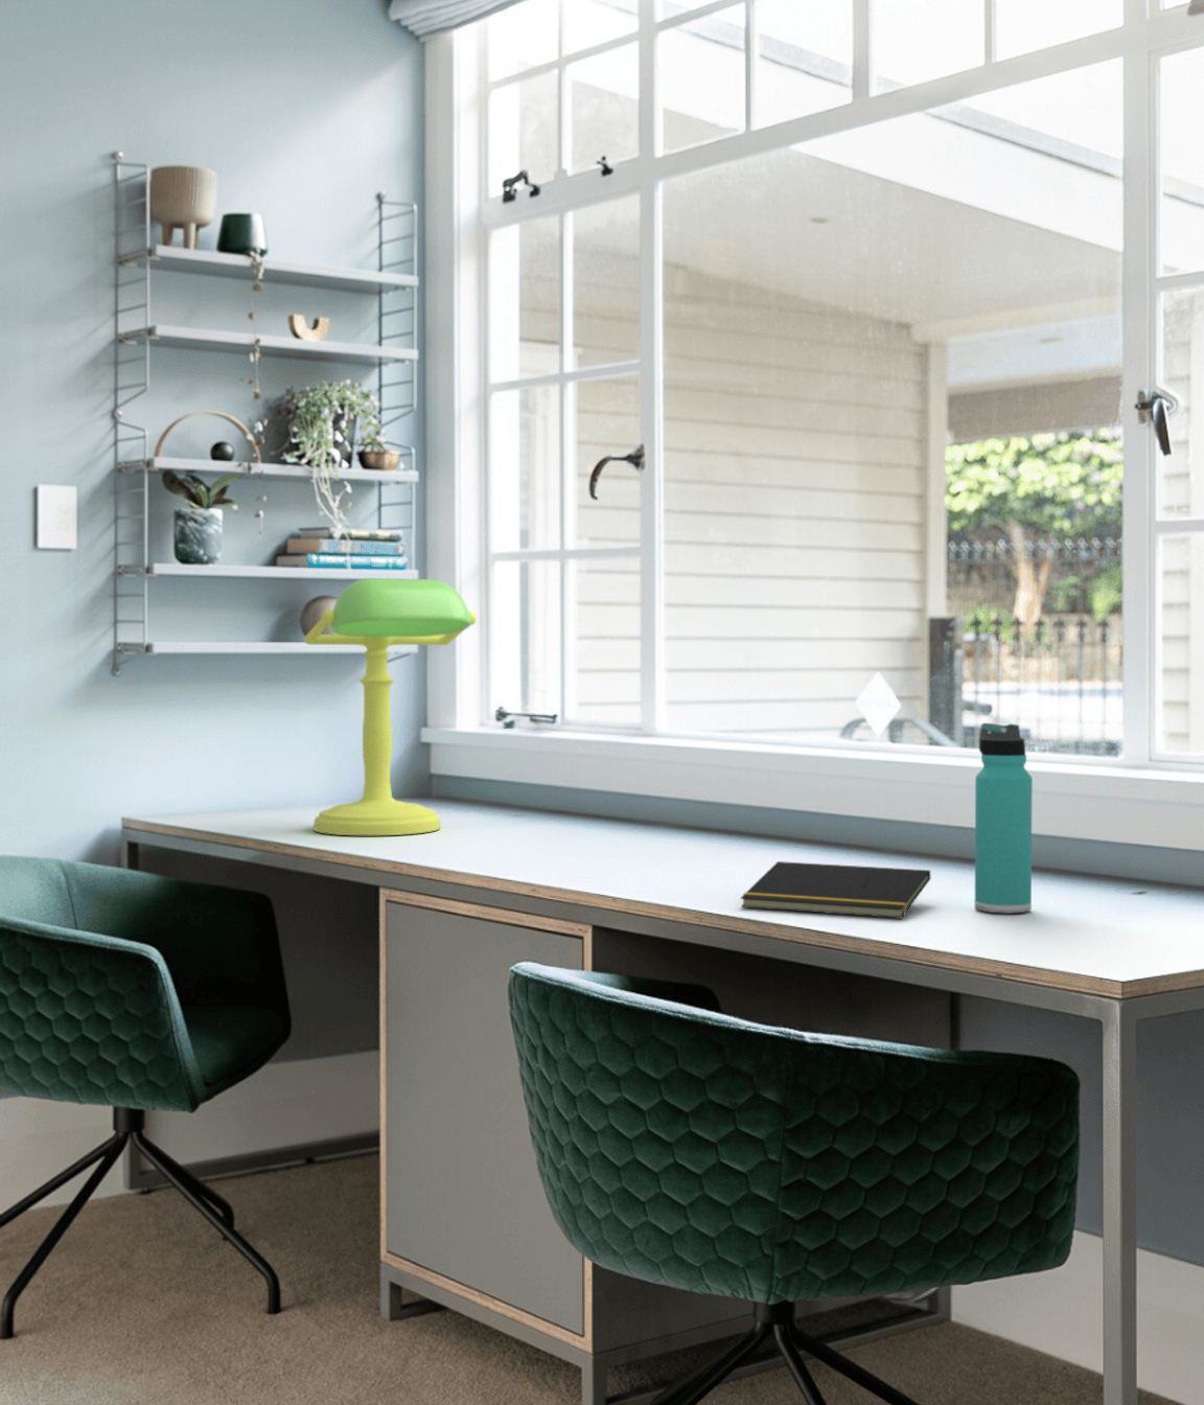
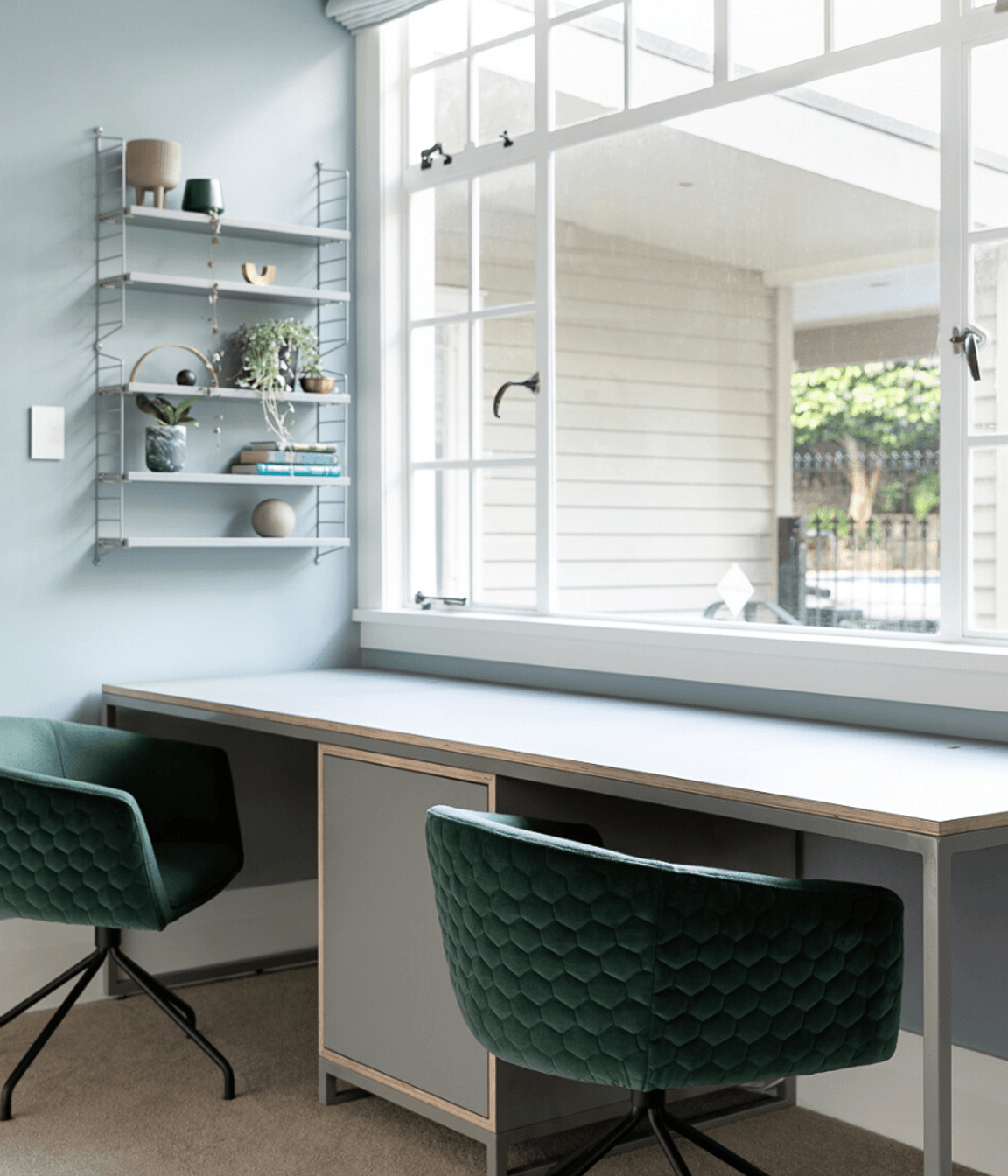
- thermos bottle (1003, 816)
- notepad (836, 888)
- desk lamp (388, 706)
